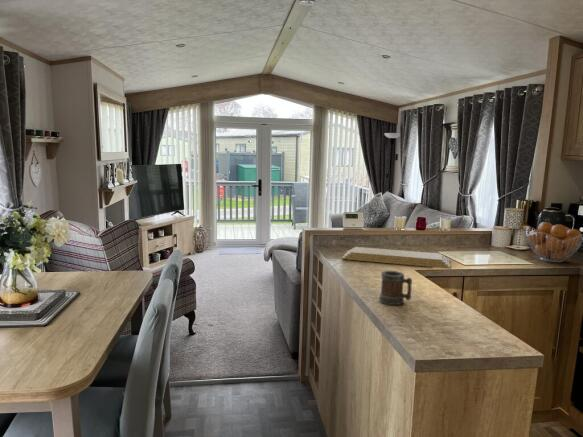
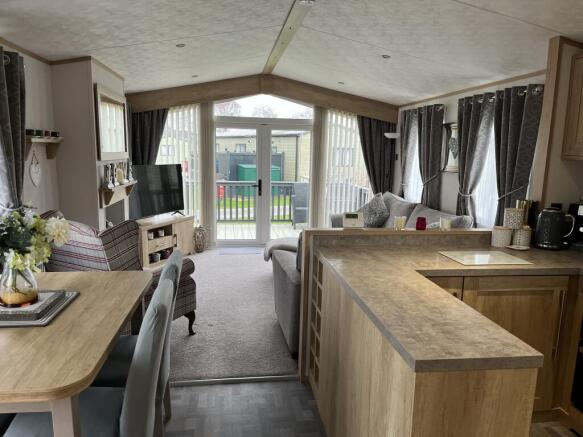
- mug (395, 287)
- cutting board (395, 256)
- fruit basket (553, 241)
